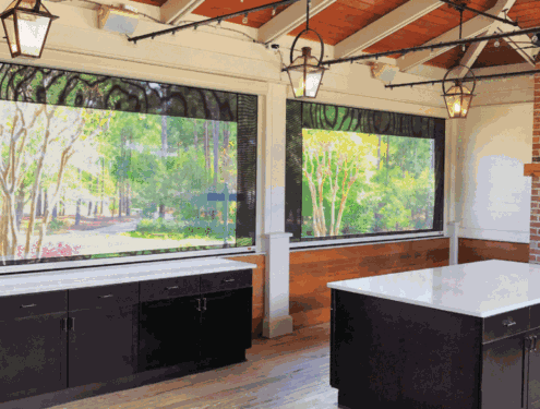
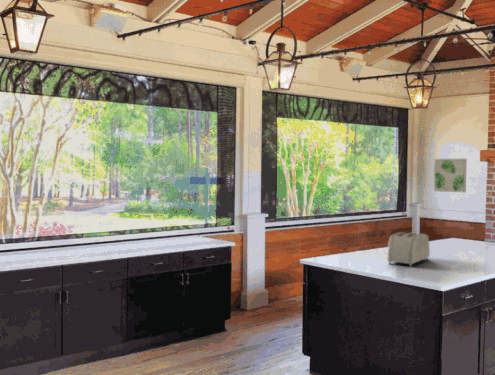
+ toaster (409, 247)
+ wall art (449, 175)
